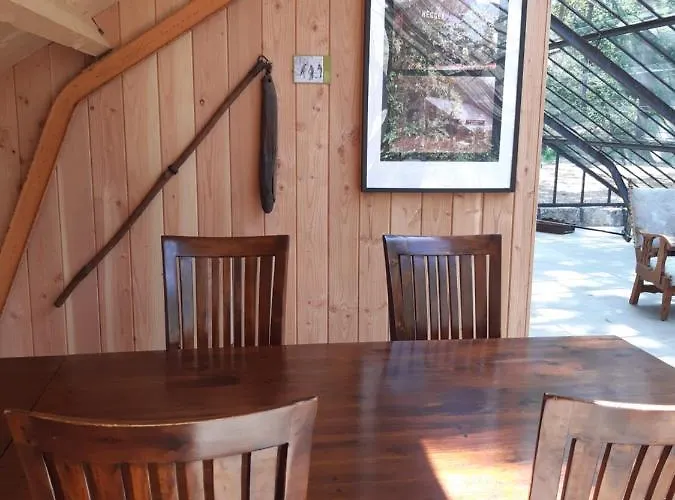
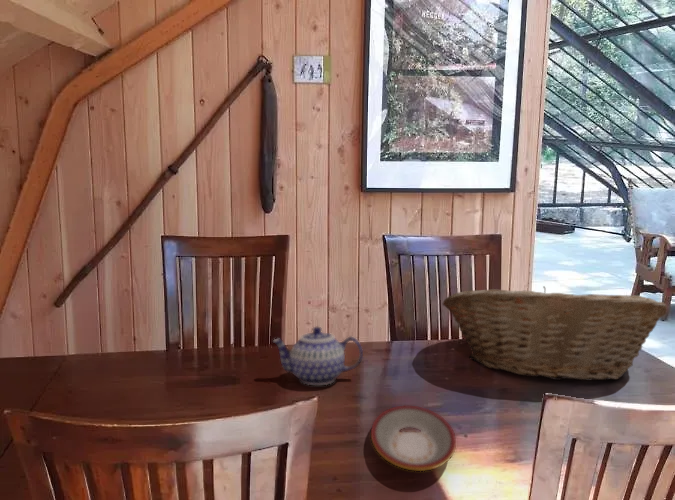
+ plate (412, 439)
+ teapot (317, 353)
+ fruit basket (548, 323)
